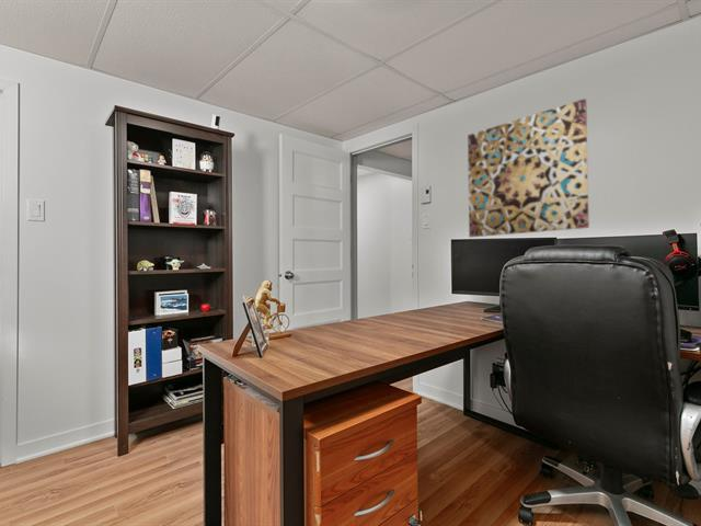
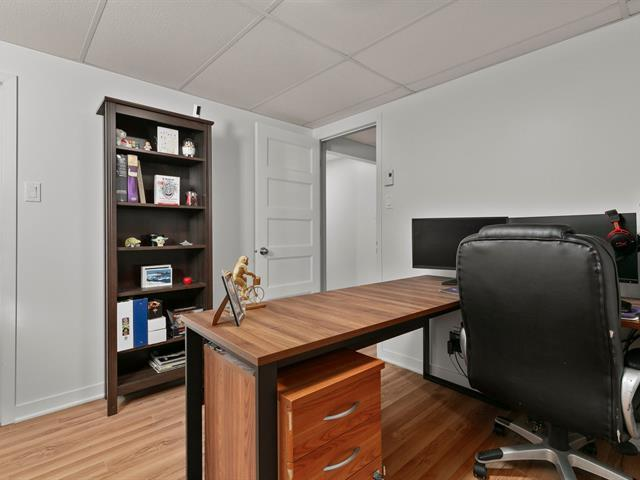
- wall art (521, 175)
